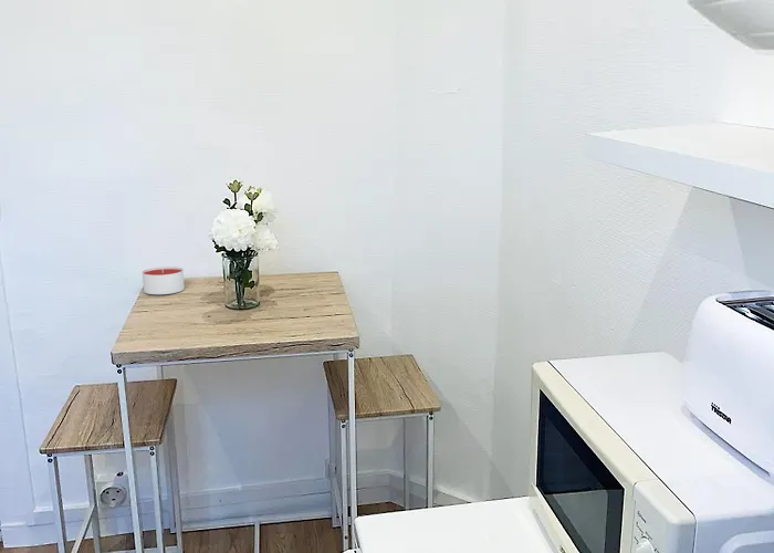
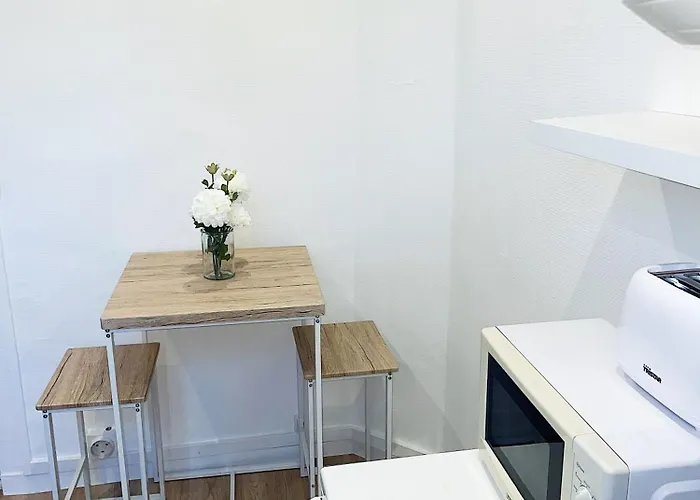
- candle (163, 279)
